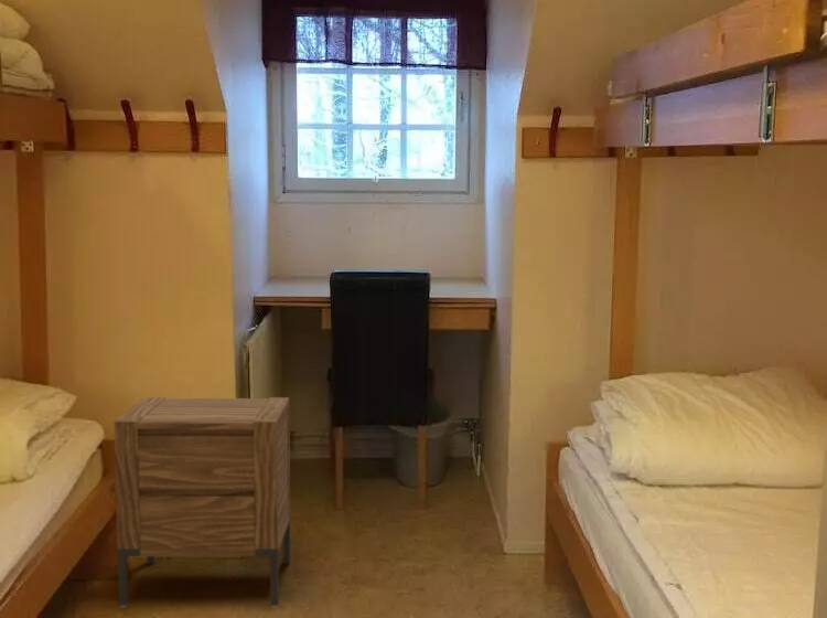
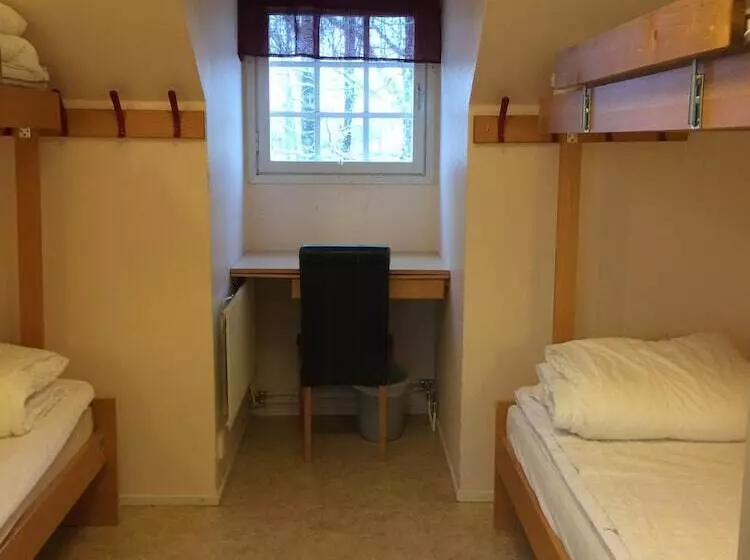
- nightstand (208, 497)
